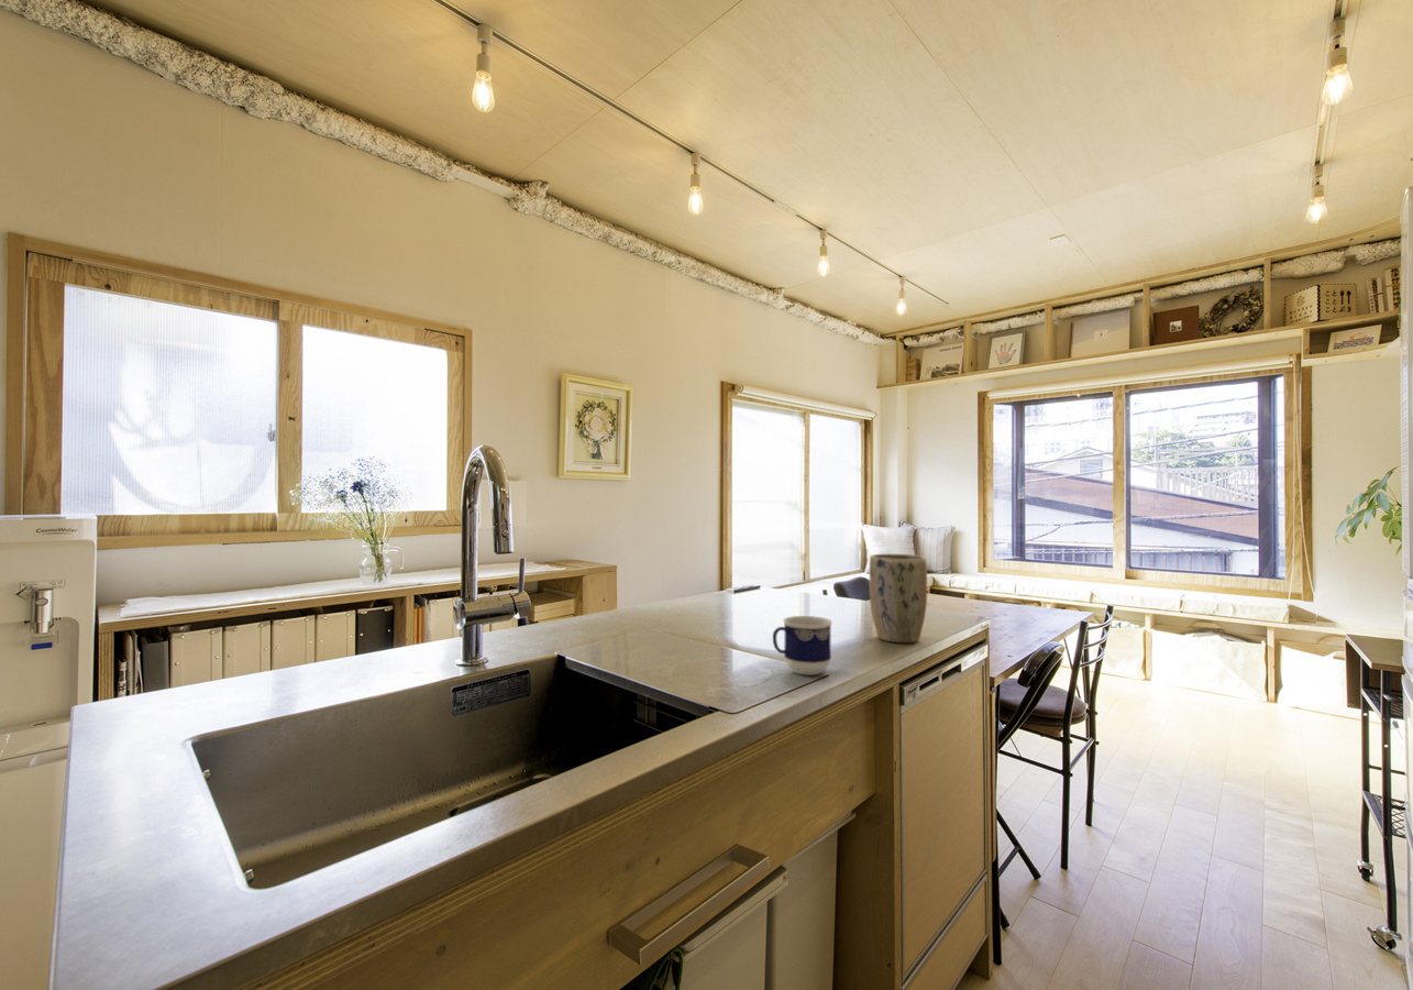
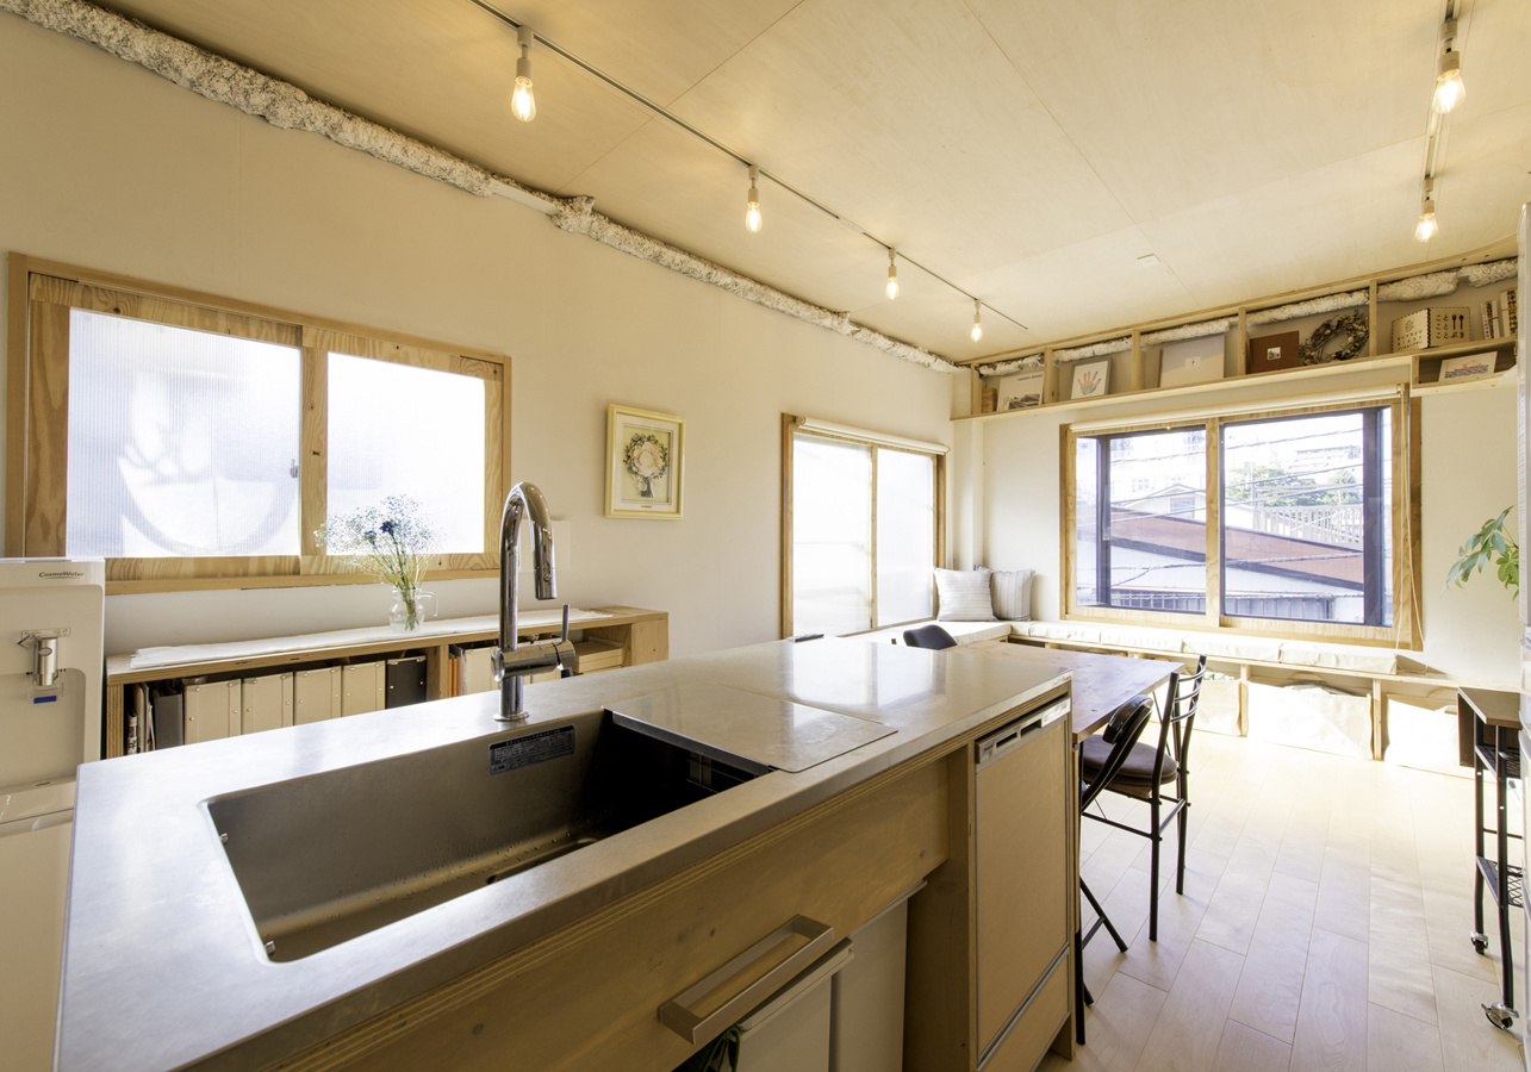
- plant pot (897, 596)
- cup (801, 646)
